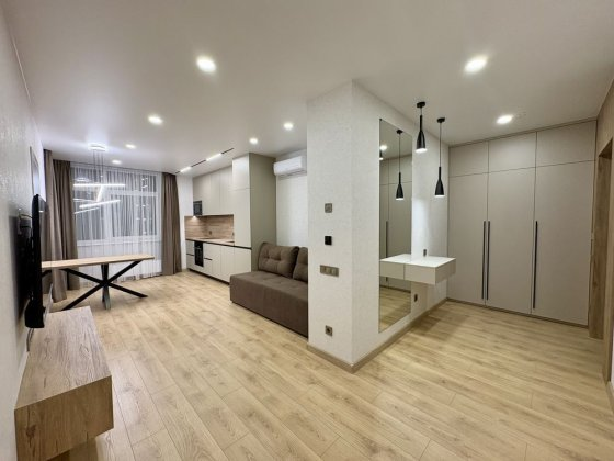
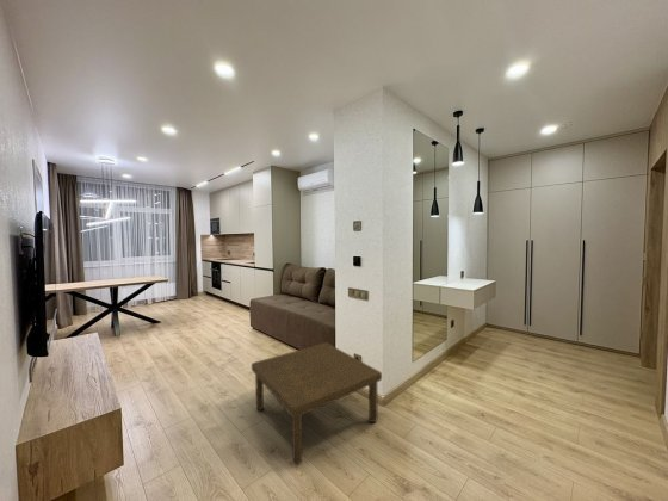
+ coffee table (314, 390)
